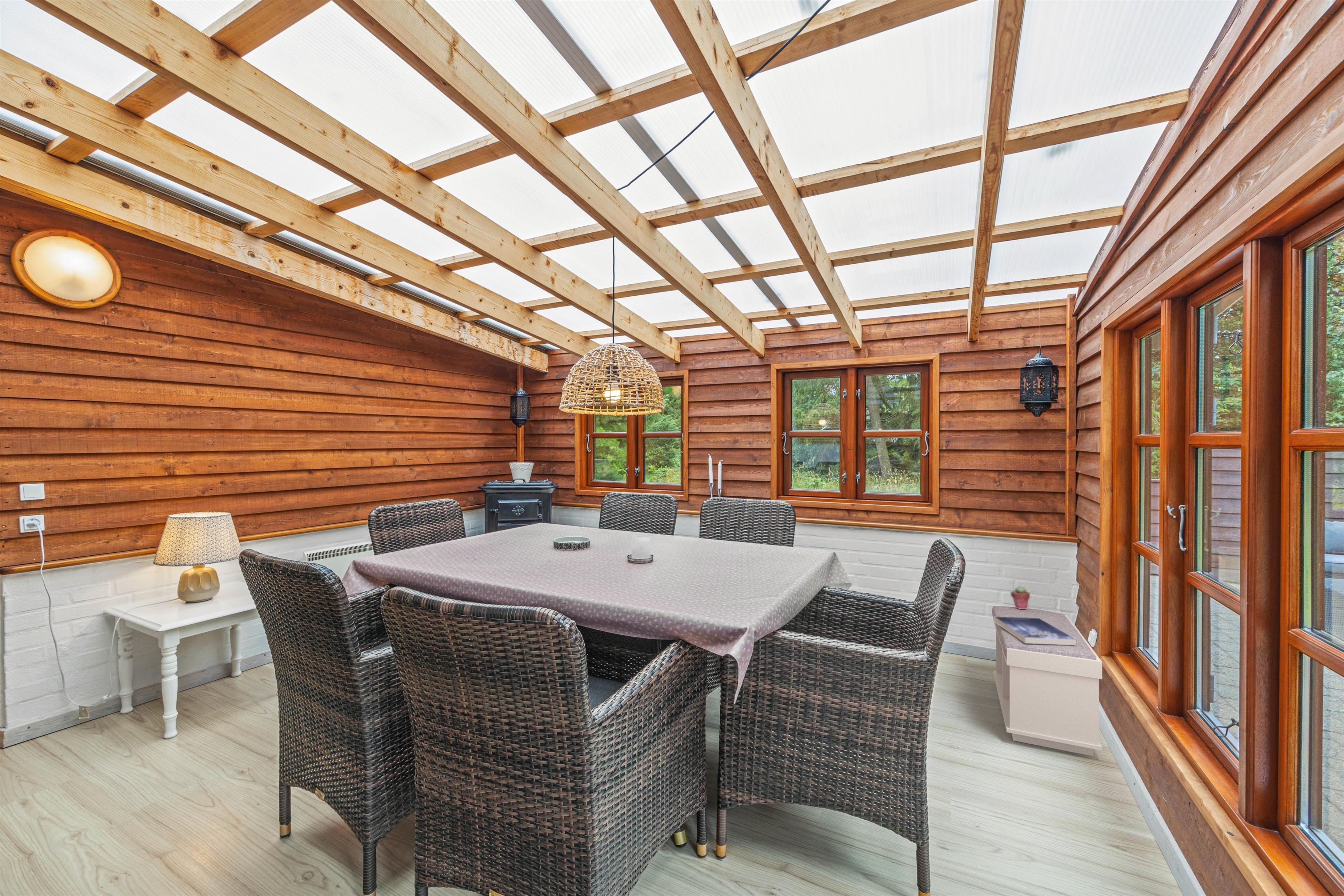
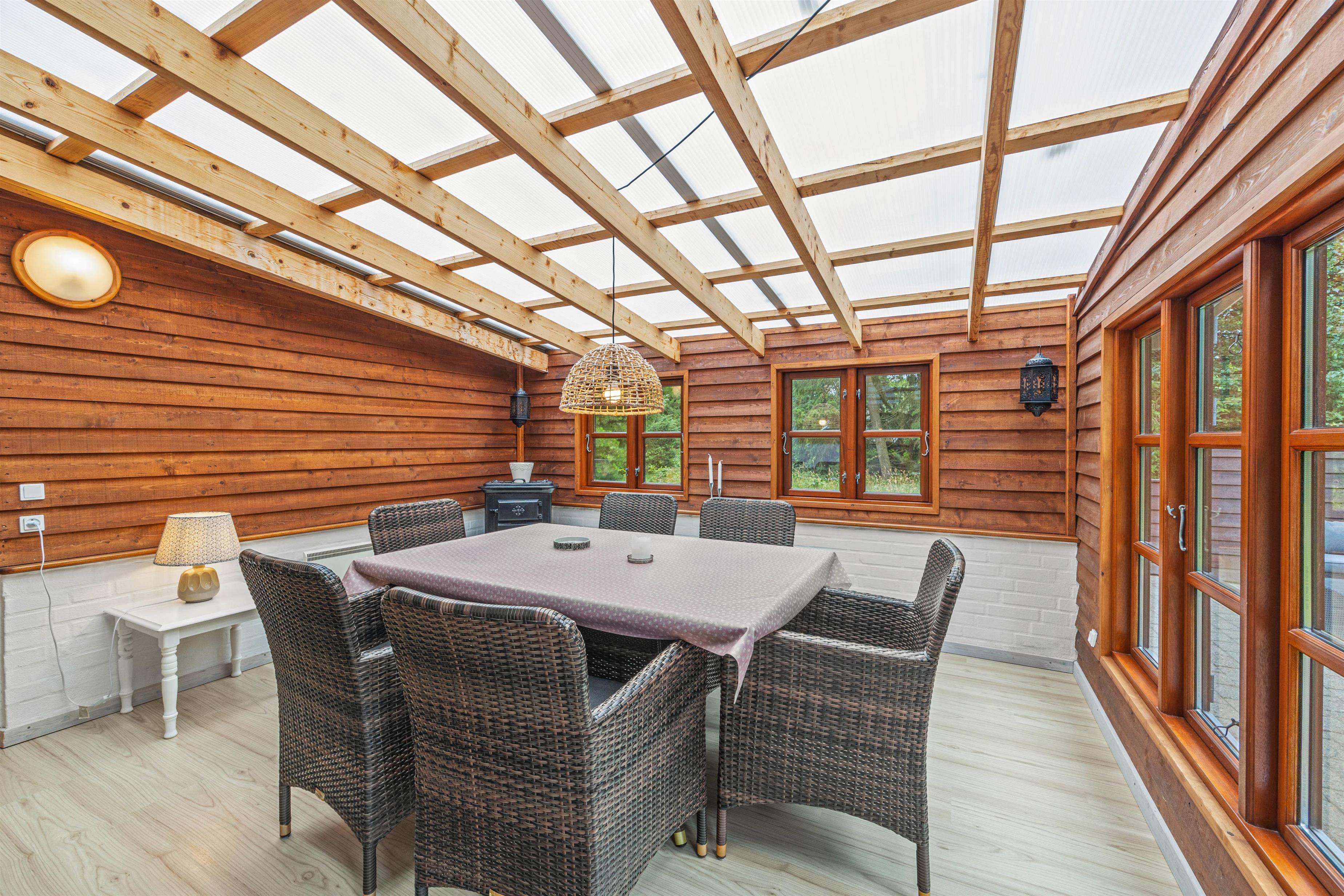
- bench (1039, 671)
- book (1033, 629)
- potted succulent (1021, 597)
